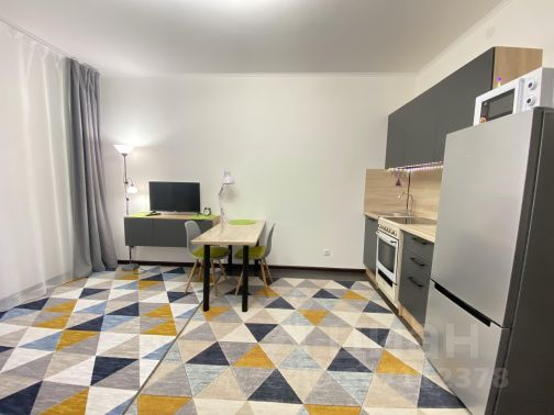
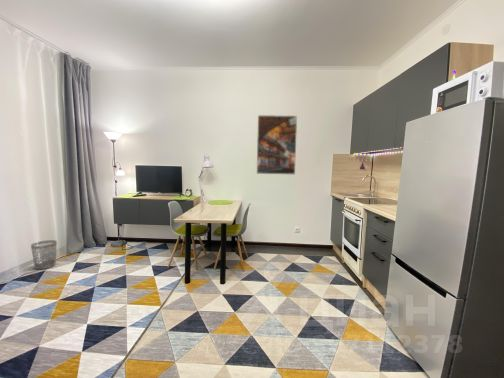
+ wastebasket (44, 254)
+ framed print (276, 145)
